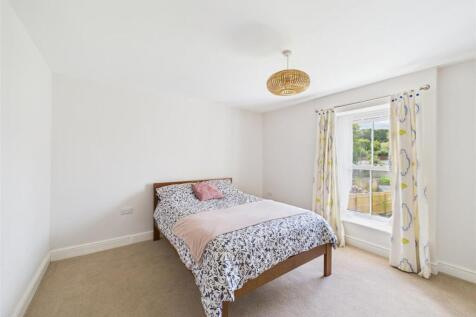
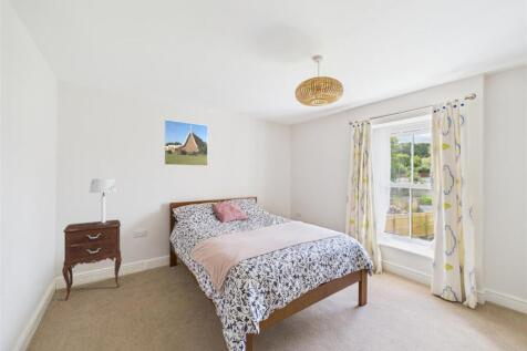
+ table lamp (103, 200)
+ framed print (187, 144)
+ nightstand (94, 256)
